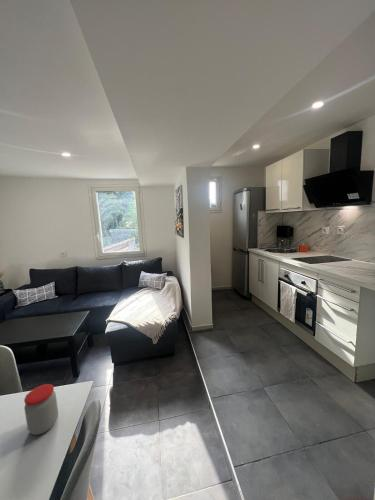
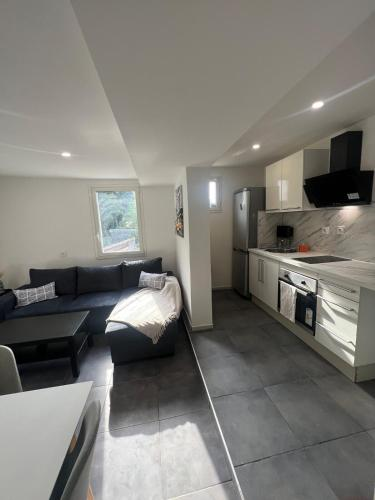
- jar (41, 408)
